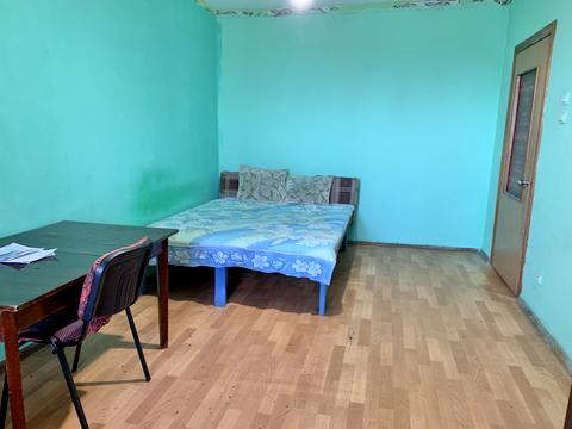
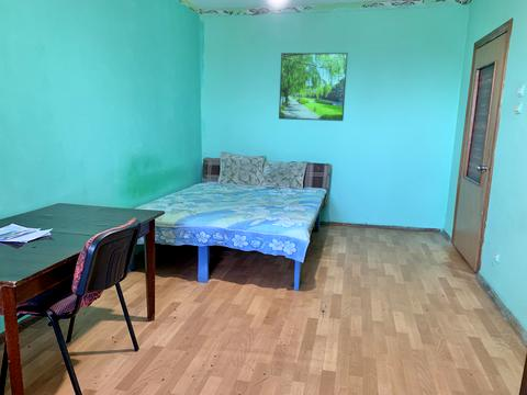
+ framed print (312, 87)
